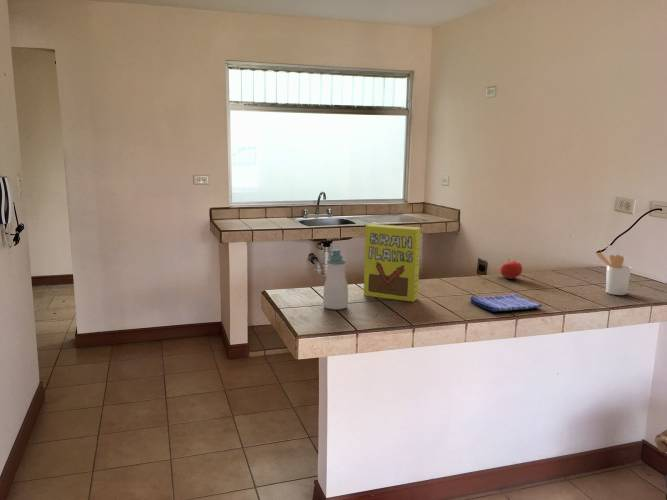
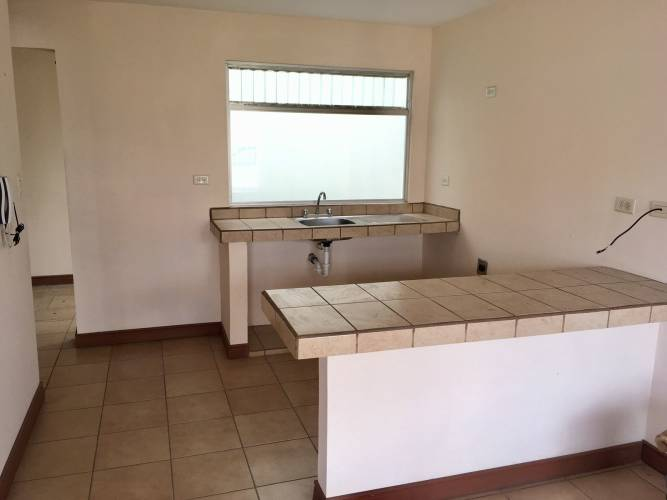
- utensil holder (611, 272)
- fruit (511, 268)
- dish towel (504, 301)
- soap bottle (336, 278)
- cereal box (391, 262)
